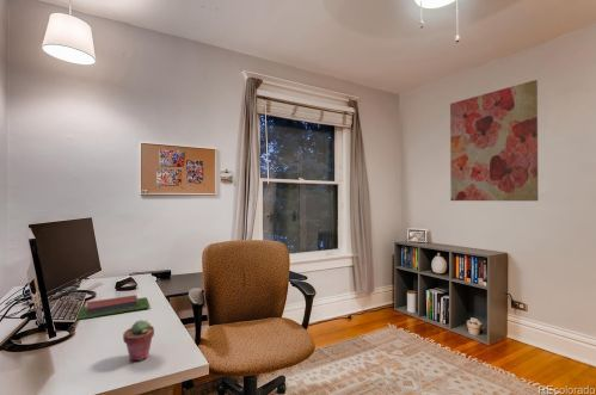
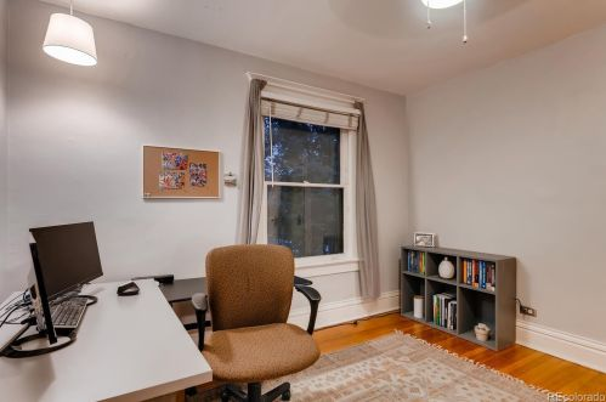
- wall art (489, 147)
- potted succulent (139, 338)
- architectural model (115, 303)
